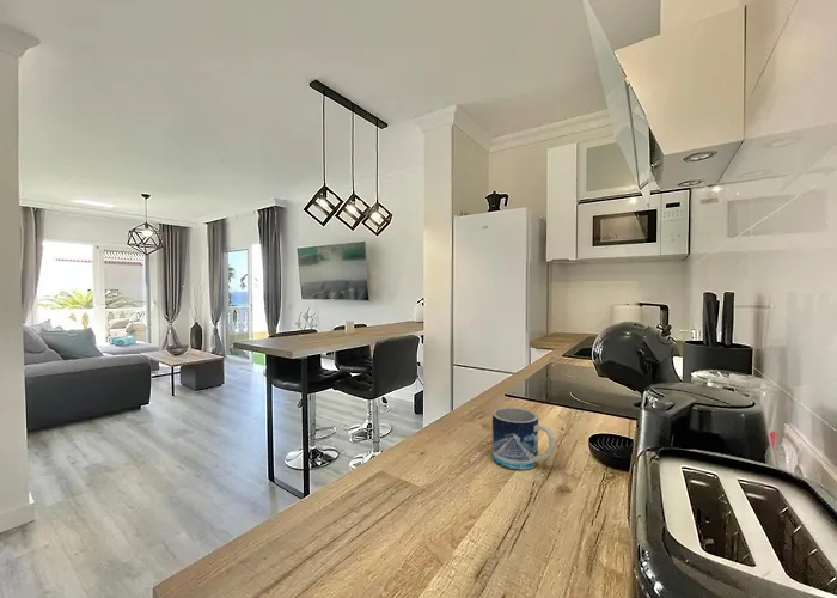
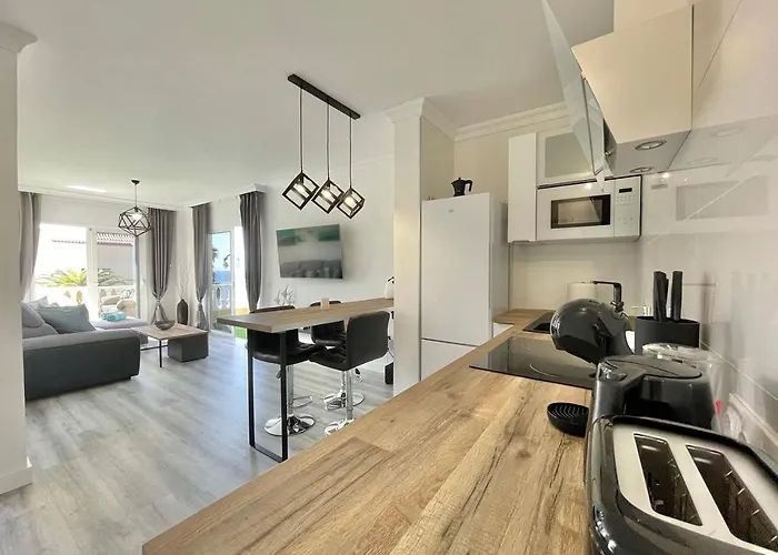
- mug (523, 439)
